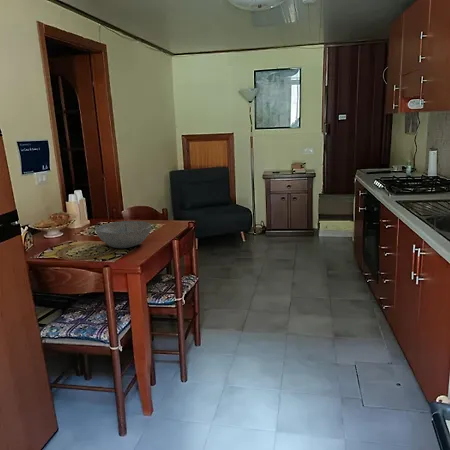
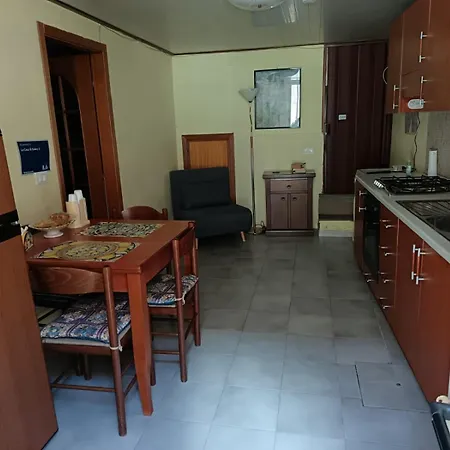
- bowl (124, 235)
